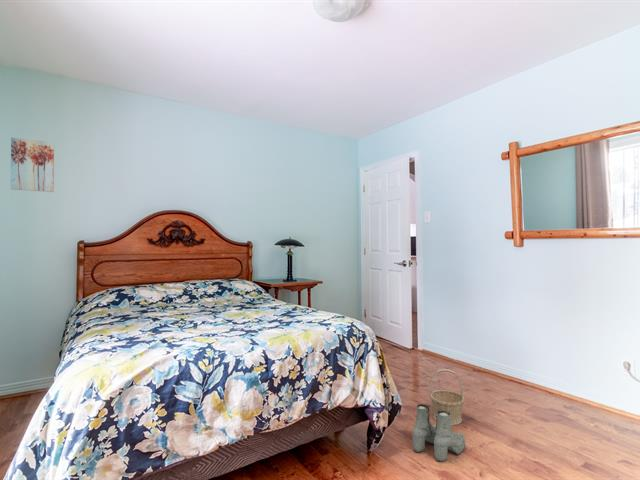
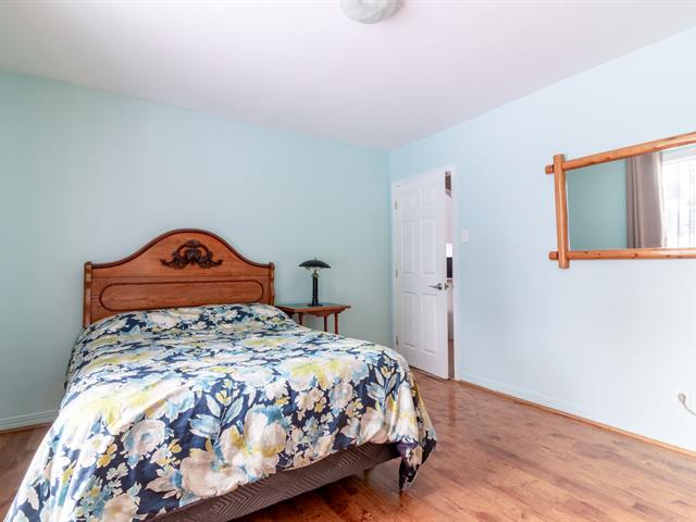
- wall art (33, 165)
- basket (446, 393)
- boots (438, 427)
